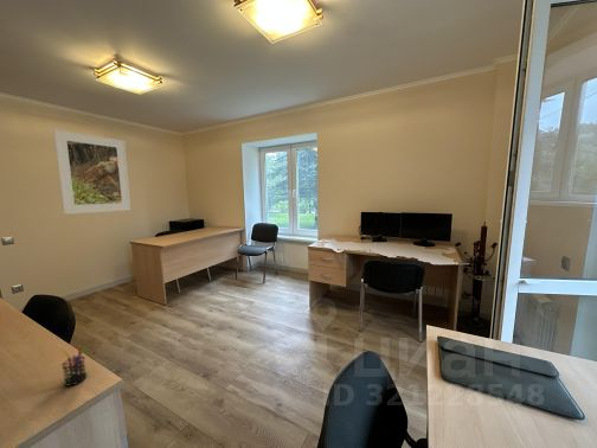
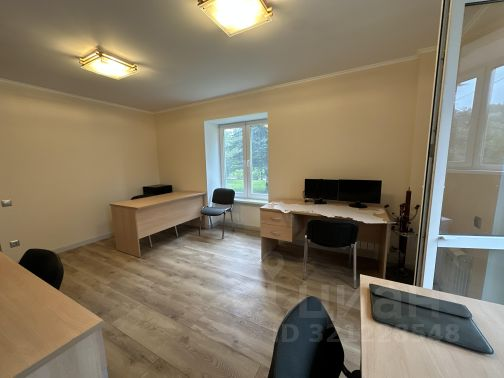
- pen holder (76, 361)
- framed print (96, 174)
